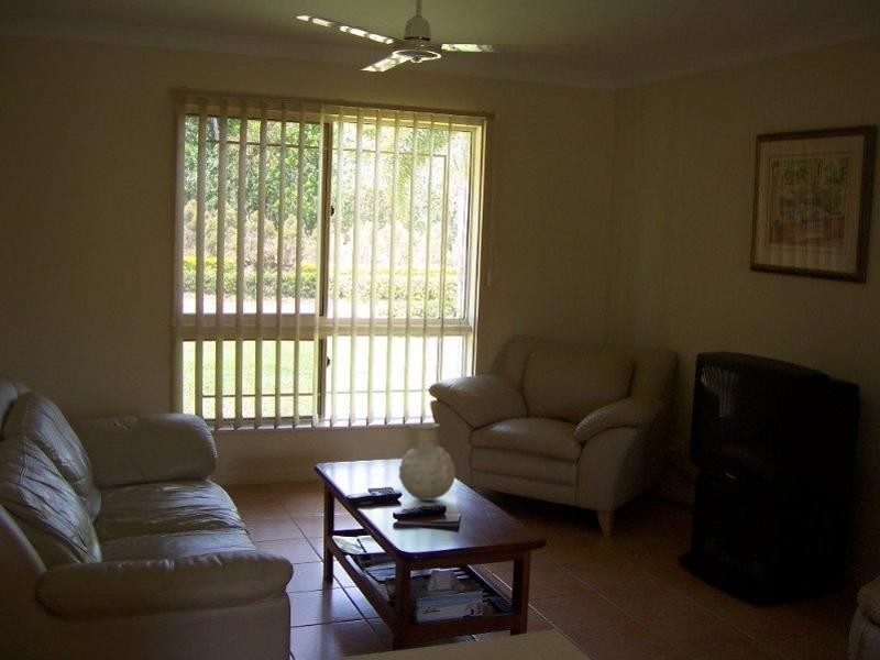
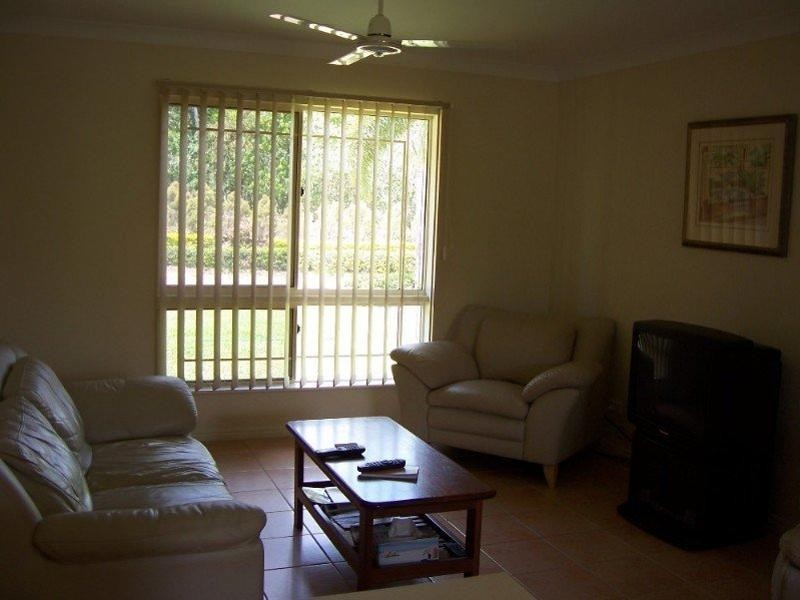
- vase (427, 462)
